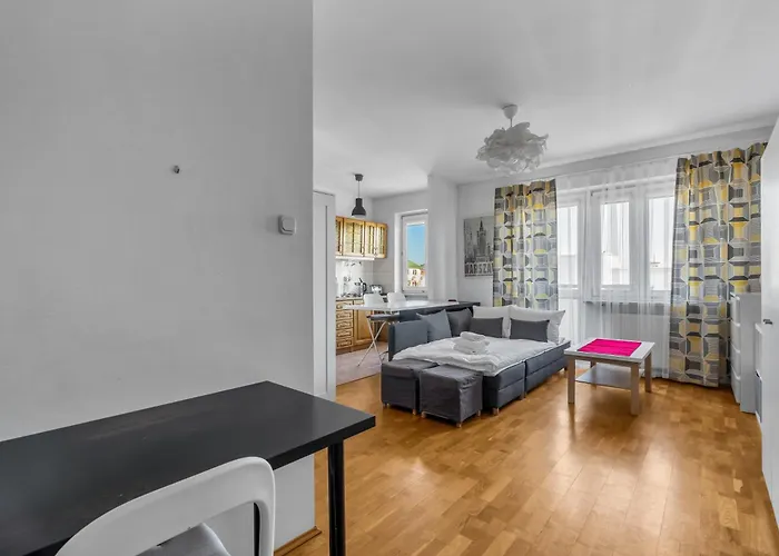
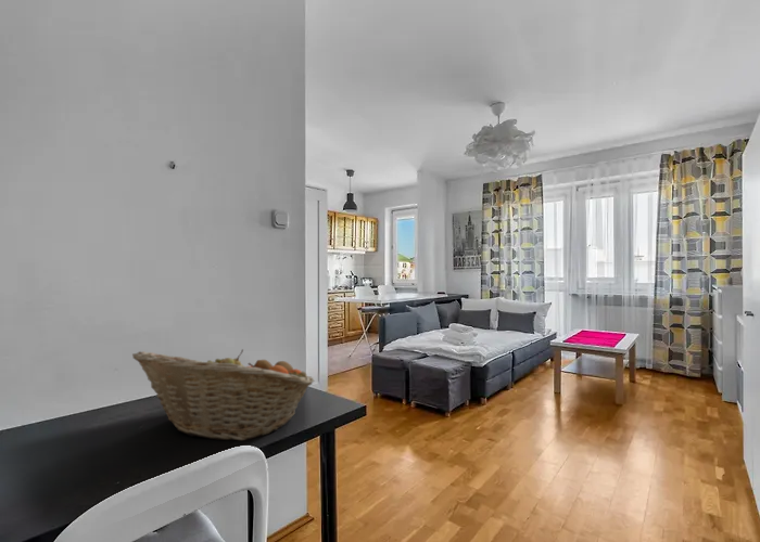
+ fruit basket (226, 382)
